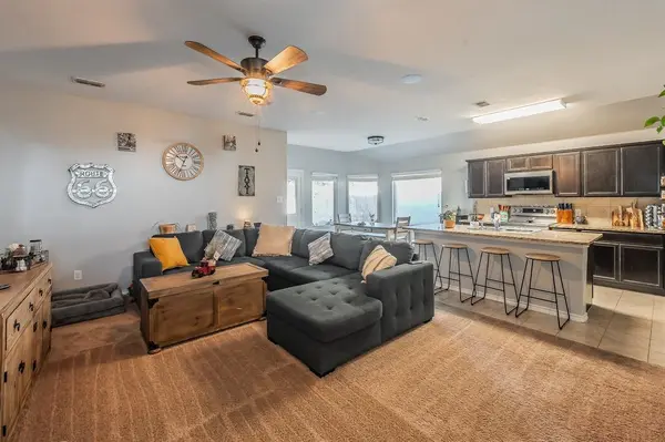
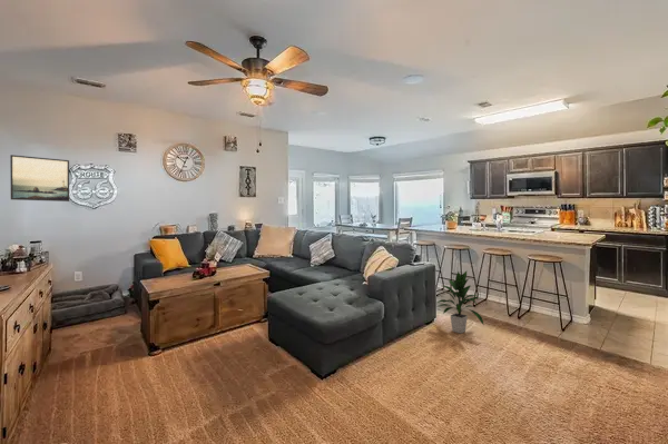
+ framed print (41, 179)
+ indoor plant (460, 302)
